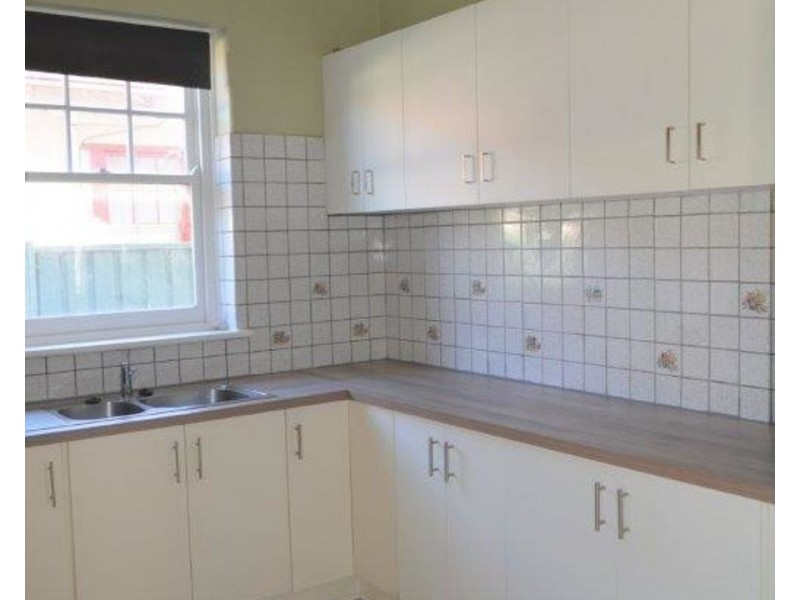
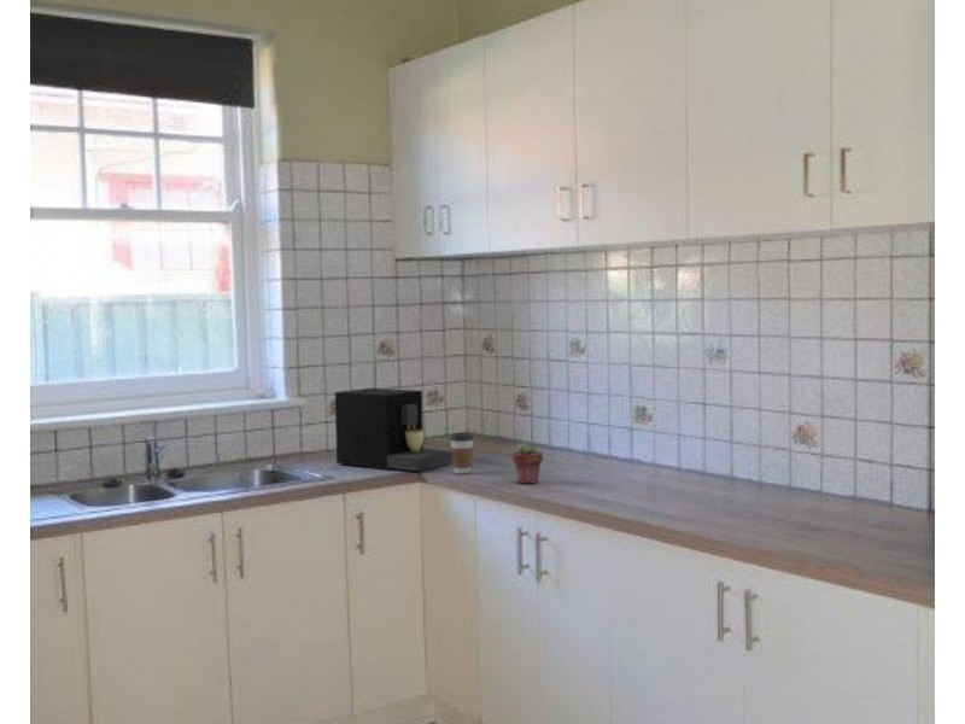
+ coffee cup (462, 453)
+ coffee maker (392, 427)
+ potted succulent (527, 461)
